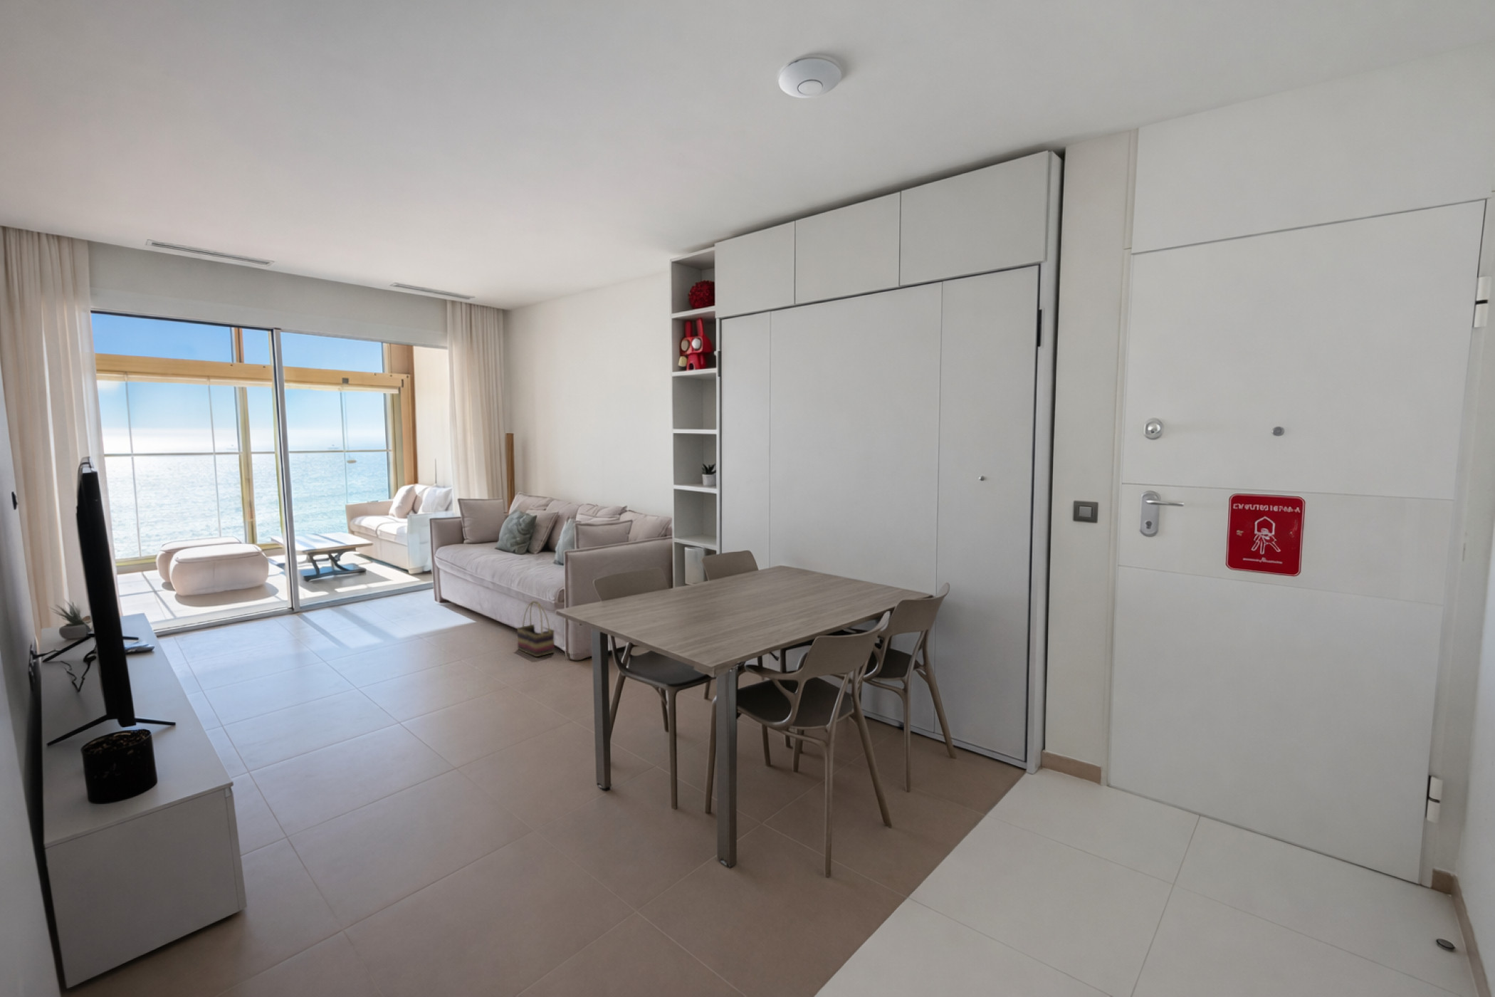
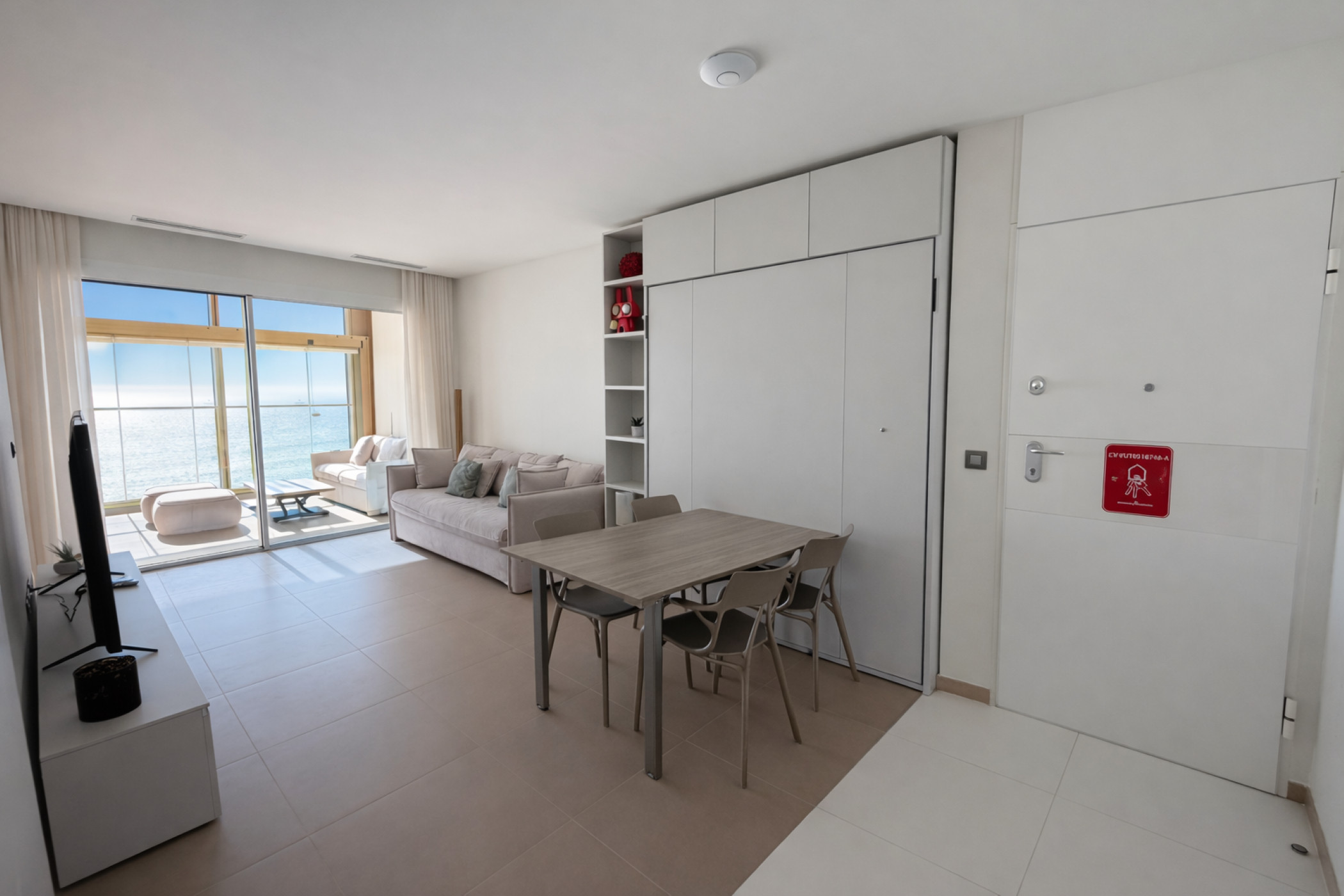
- basket (534, 626)
